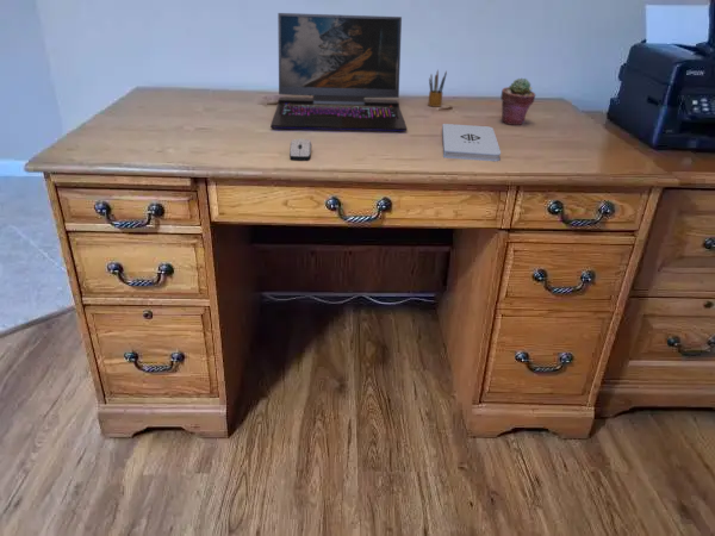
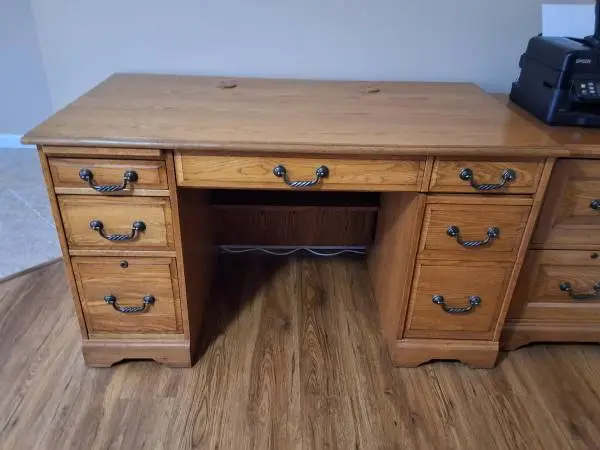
- computer mouse (300, 147)
- potted succulent (516, 100)
- pencil box (436, 88)
- notepad (470, 141)
- laptop (340, 70)
